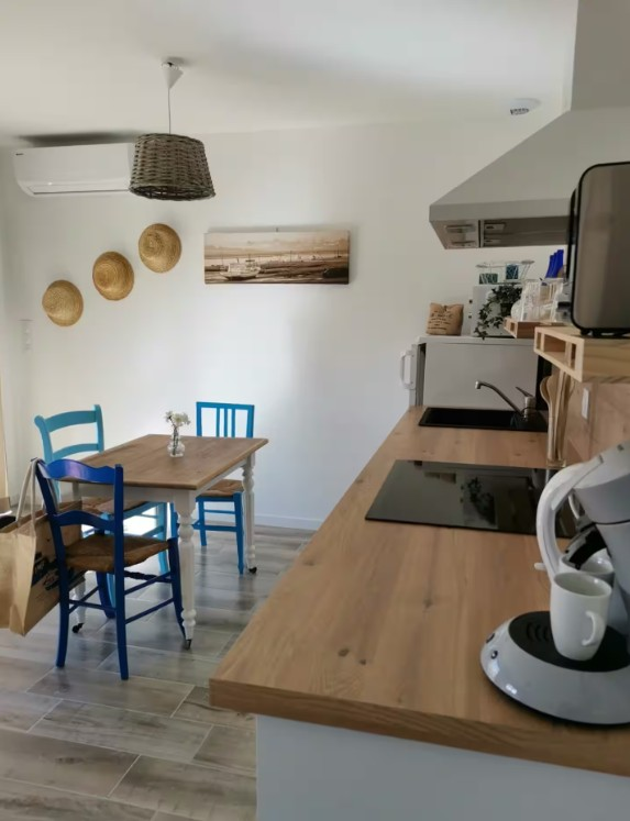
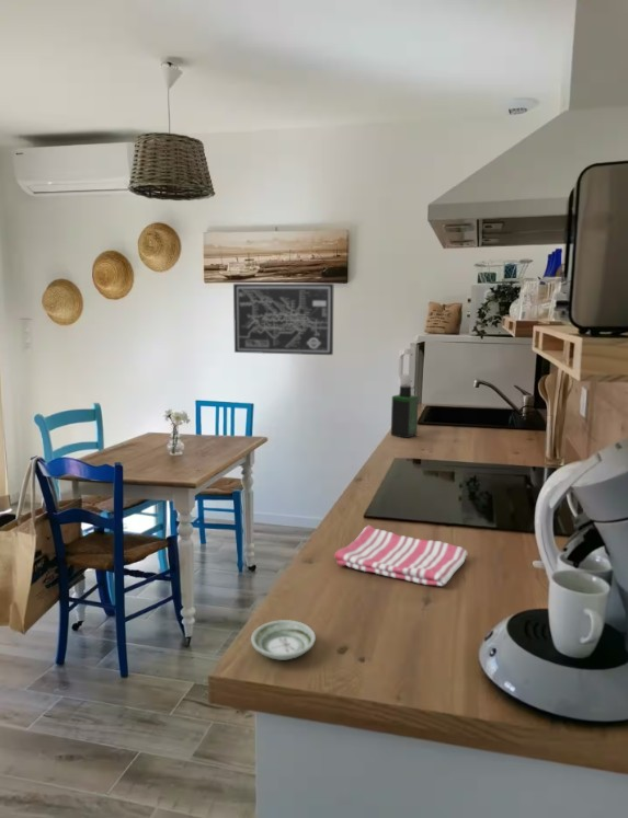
+ spray bottle (404, 404)
+ saucer (283, 643)
+ dish towel (401, 554)
+ wall art (283, 319)
